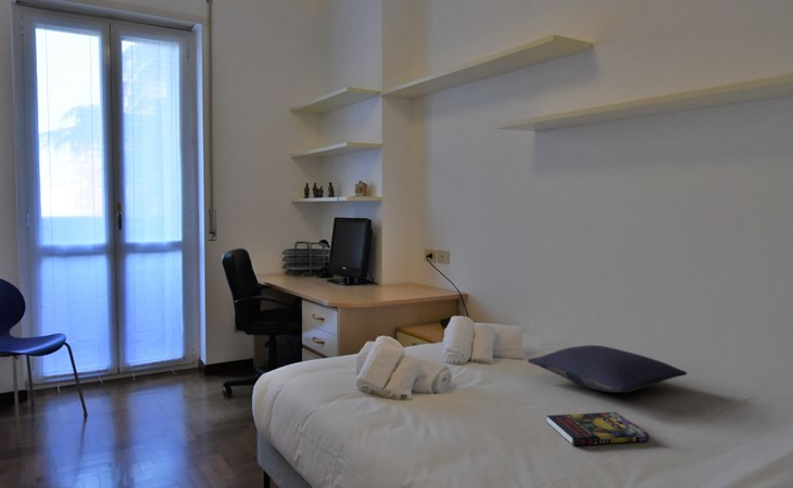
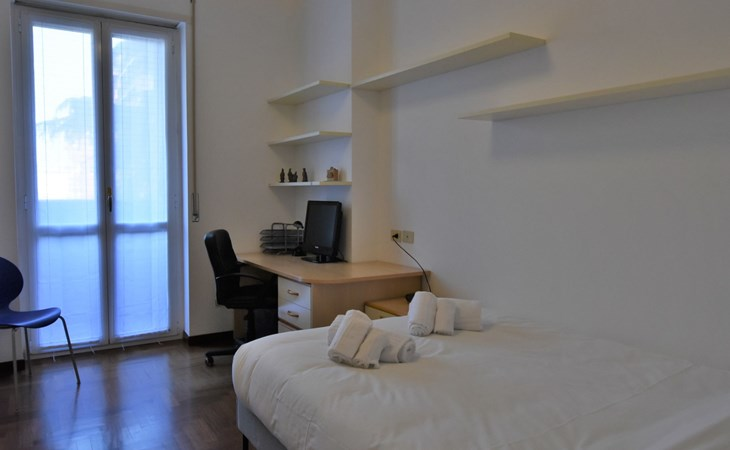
- book (595, 427)
- pillow (605, 367)
